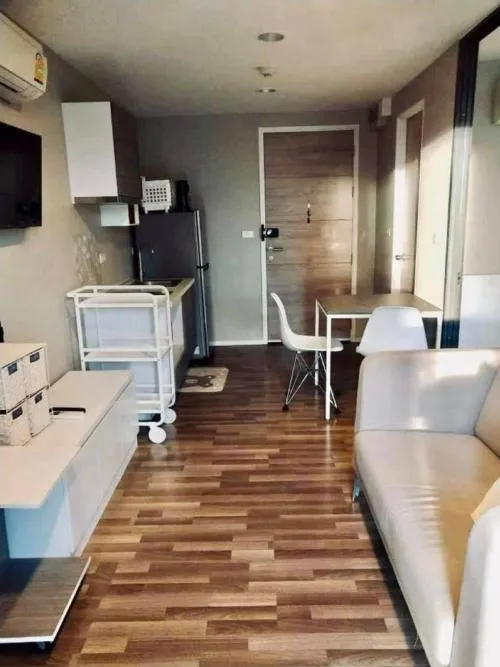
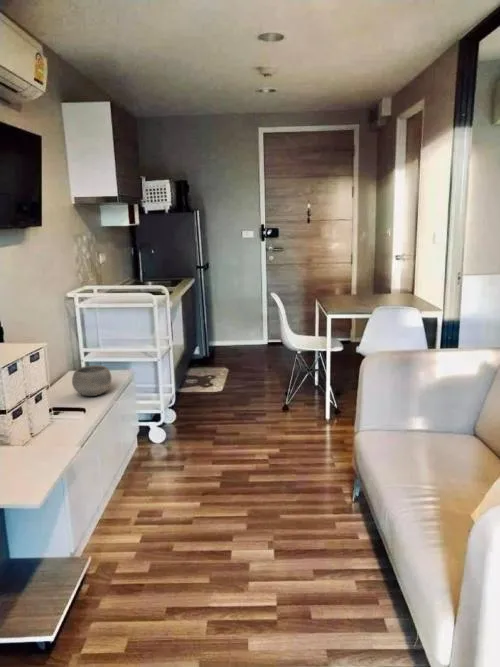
+ bowl (92, 381)
